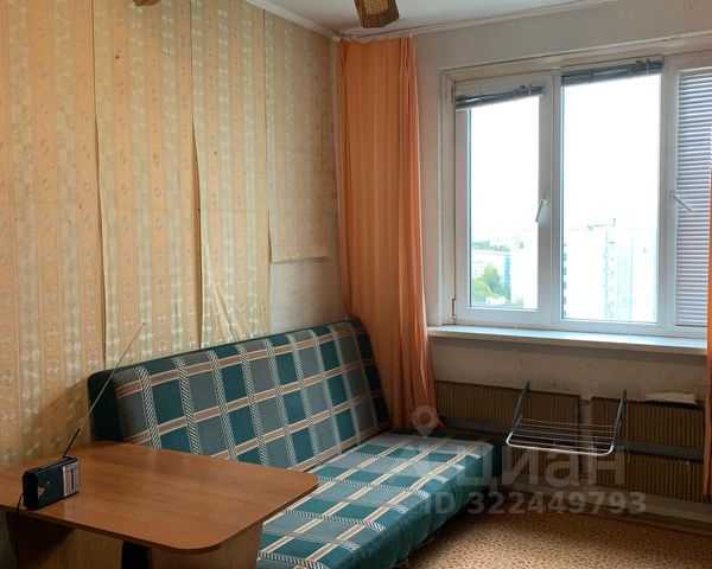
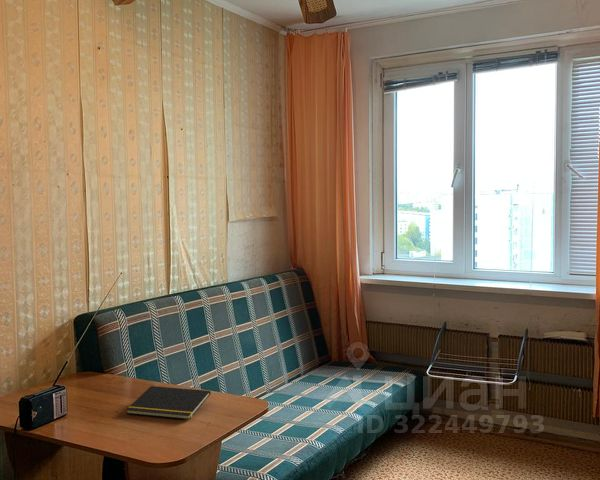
+ notepad (169, 401)
